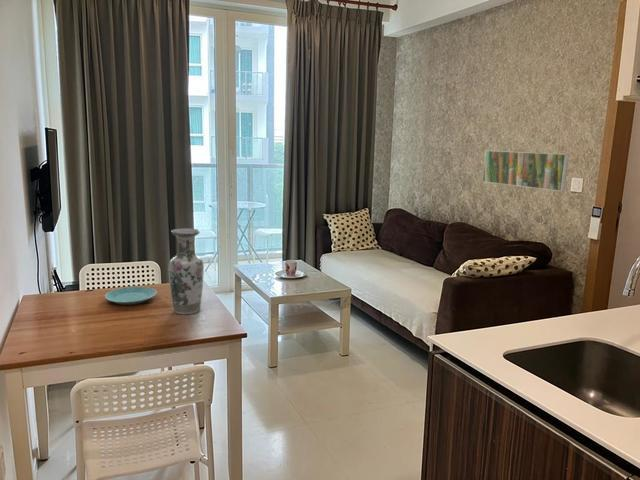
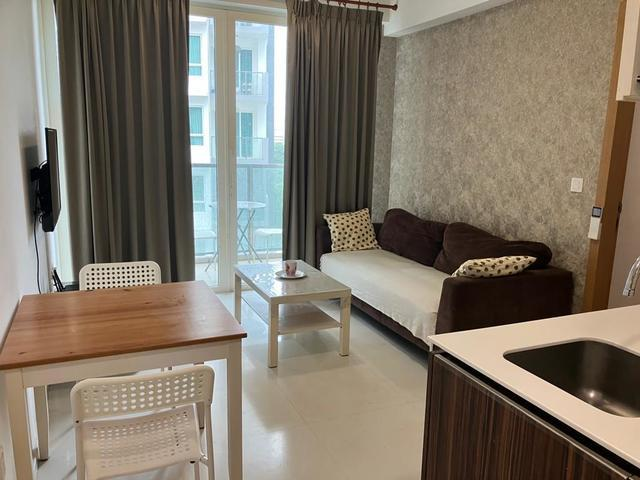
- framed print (521, 169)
- vase (186, 270)
- plate (131, 296)
